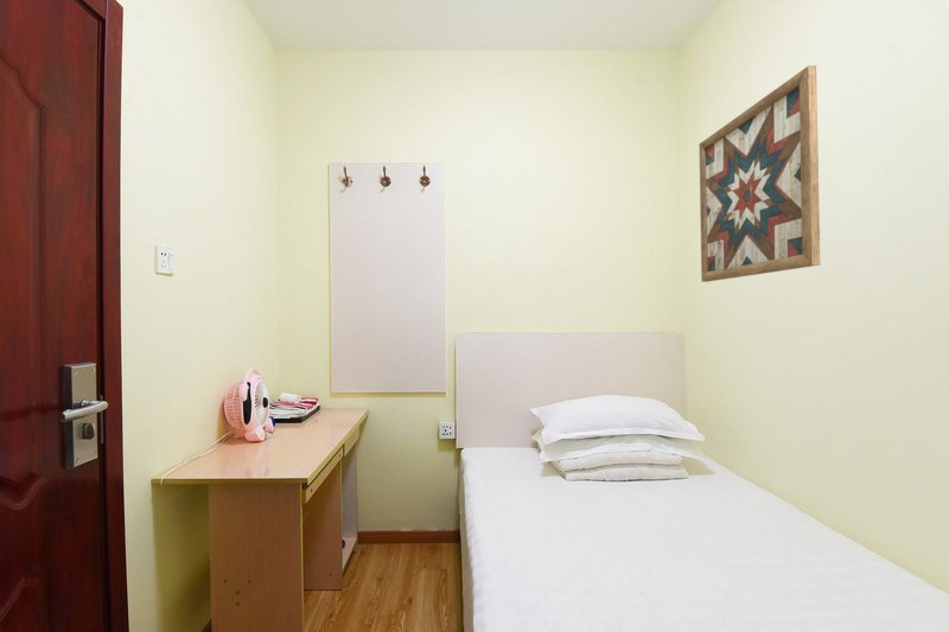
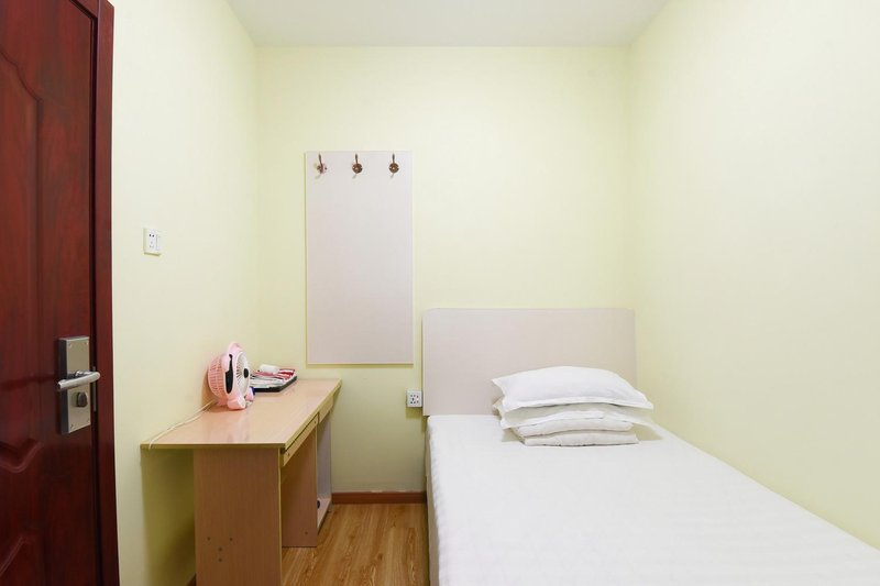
- wall art (747, 193)
